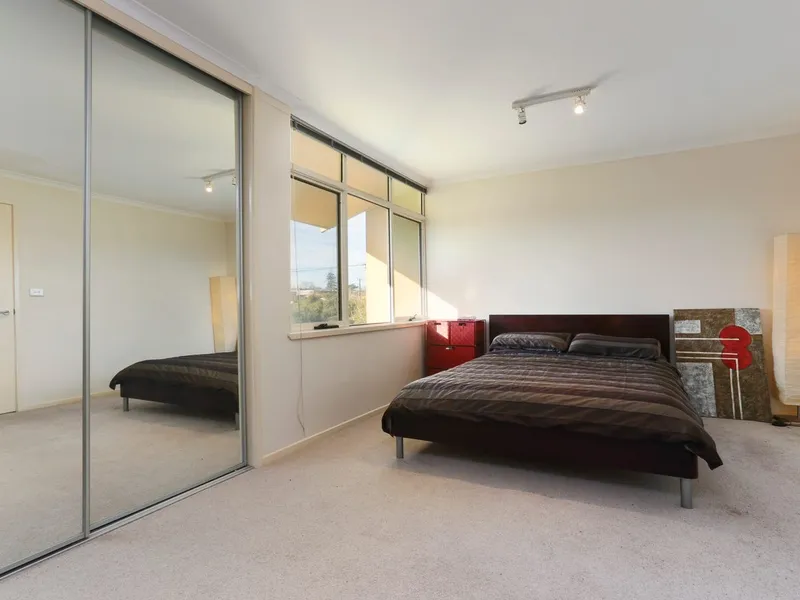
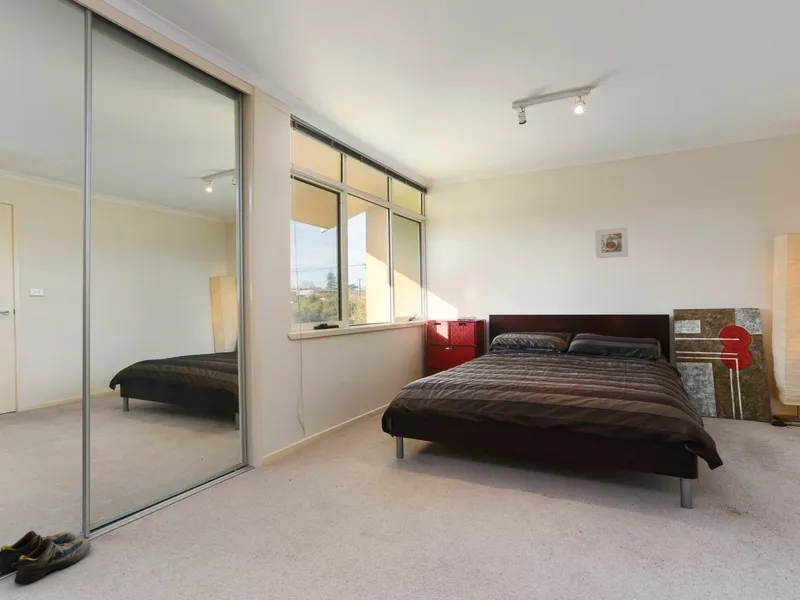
+ shoe (44, 548)
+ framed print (611, 243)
